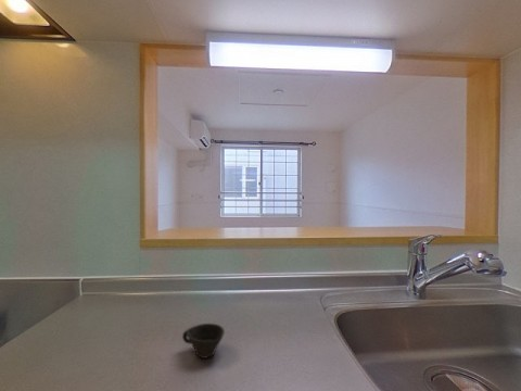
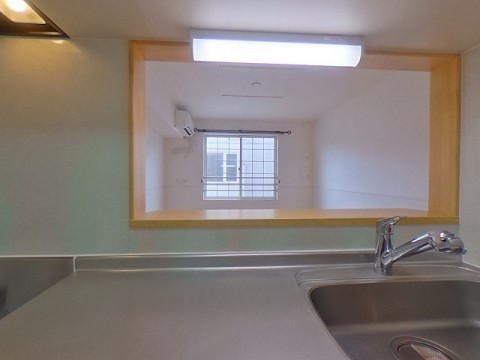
- cup (203, 340)
